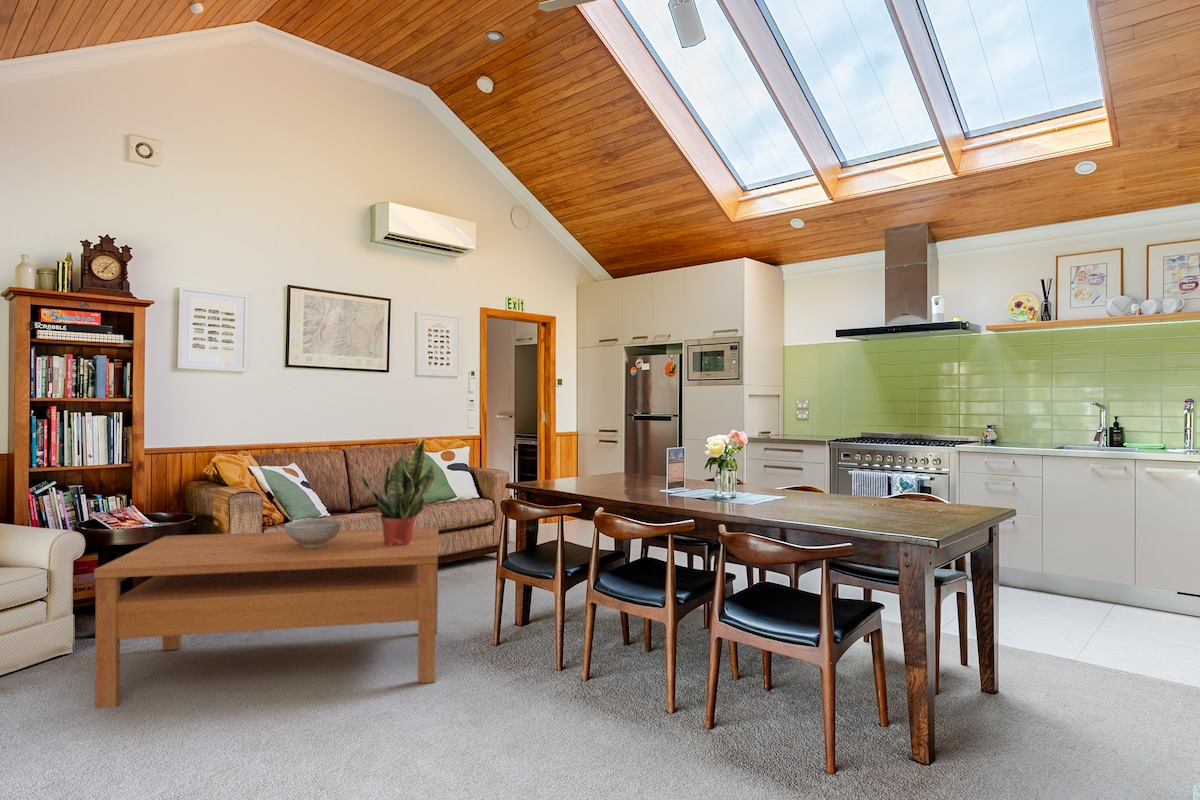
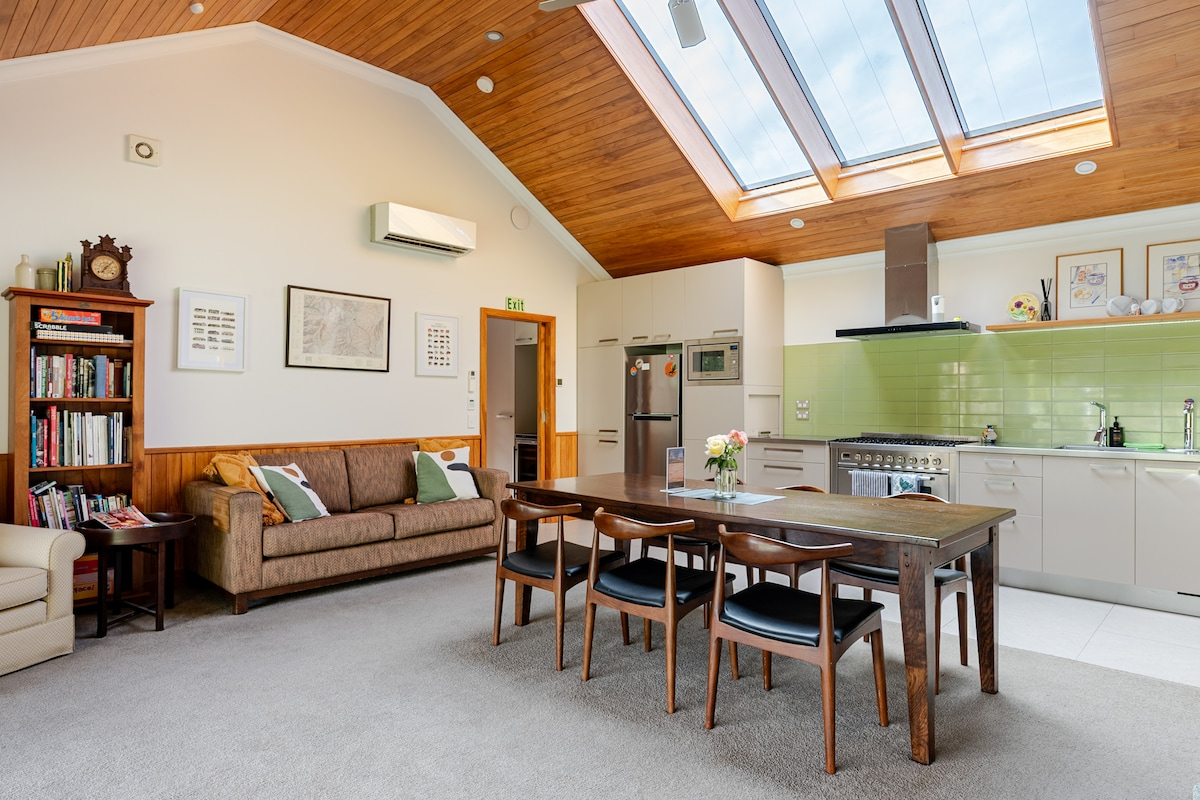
- coffee table (291, 604)
- potted plant (397, 489)
- decorative bowl (313, 533)
